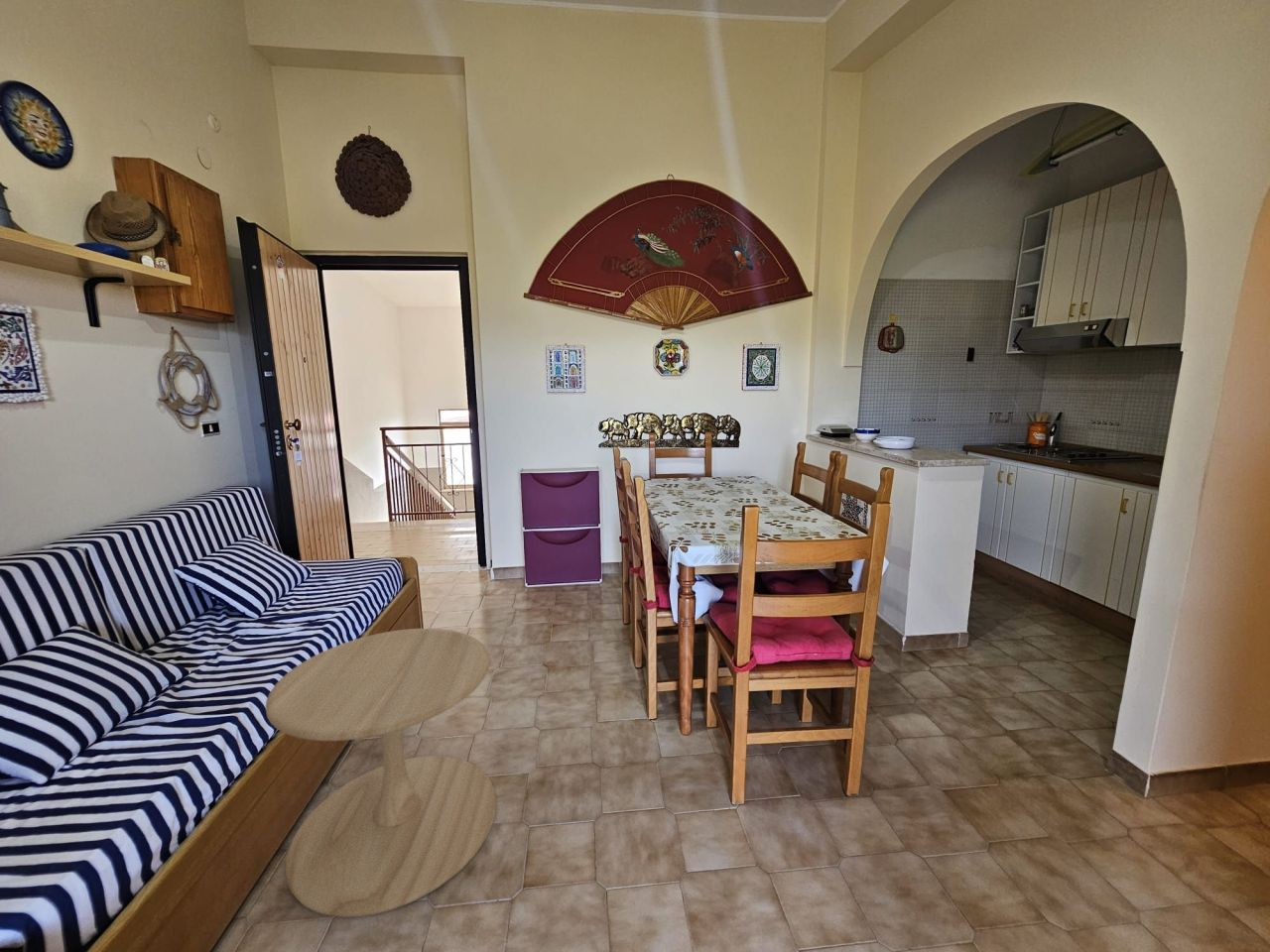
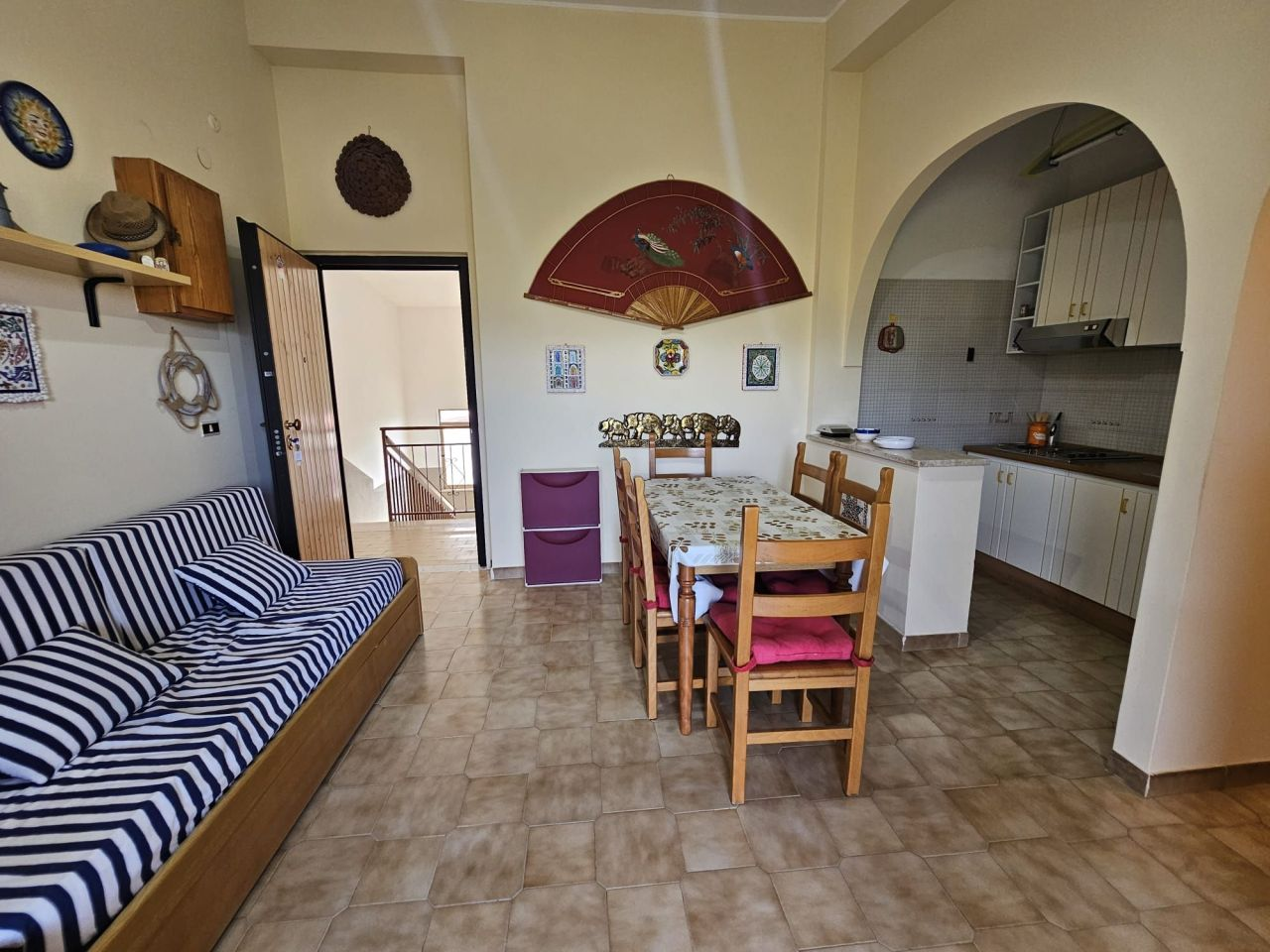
- side table (393, 750)
